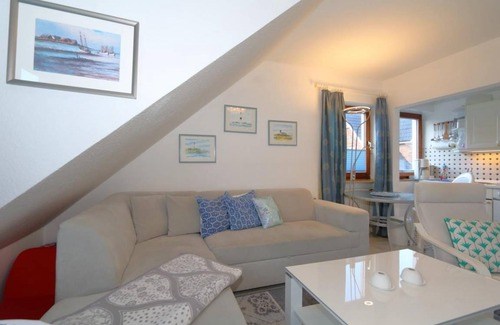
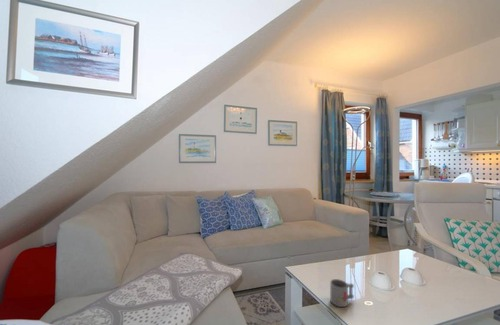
+ mug (342, 291)
